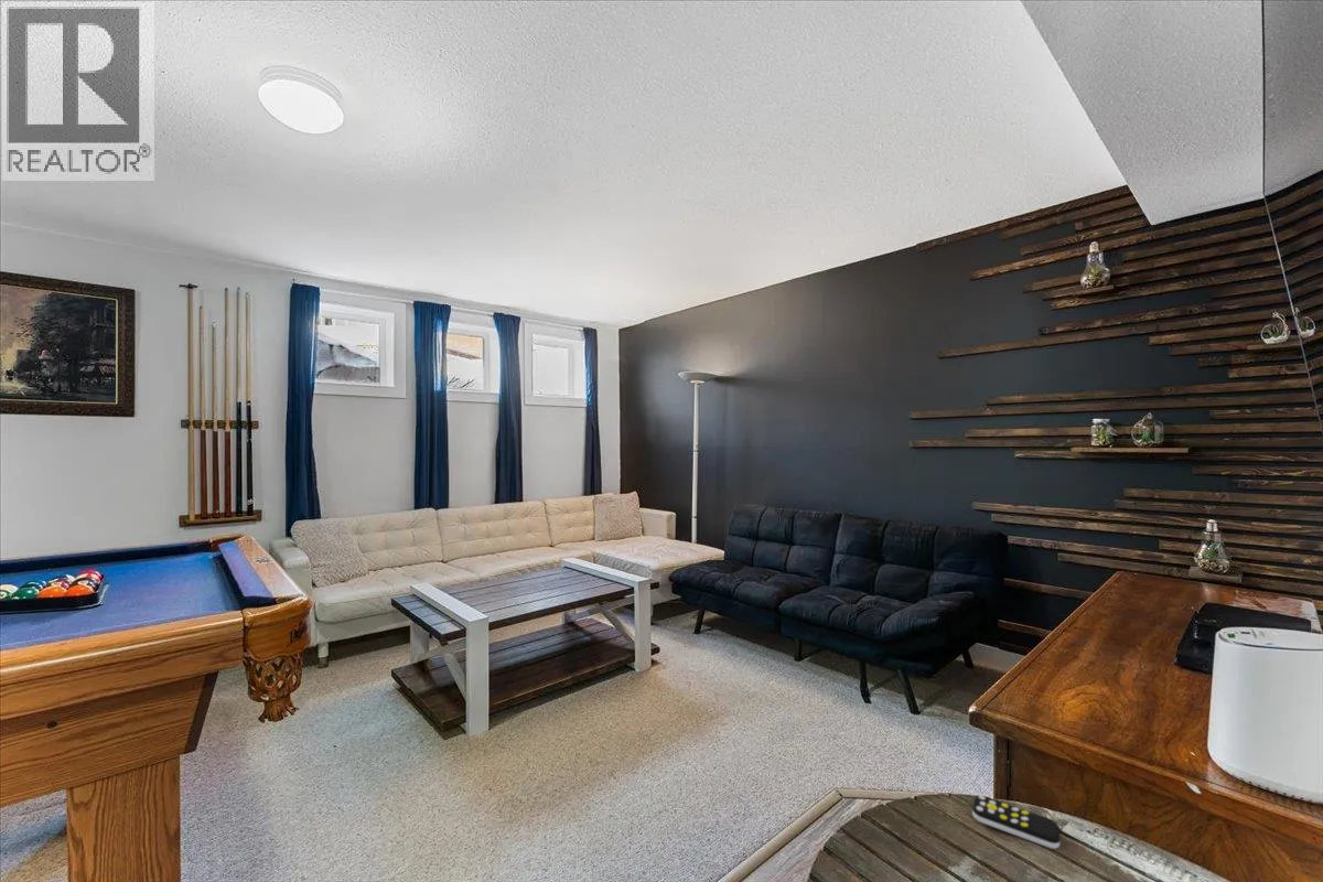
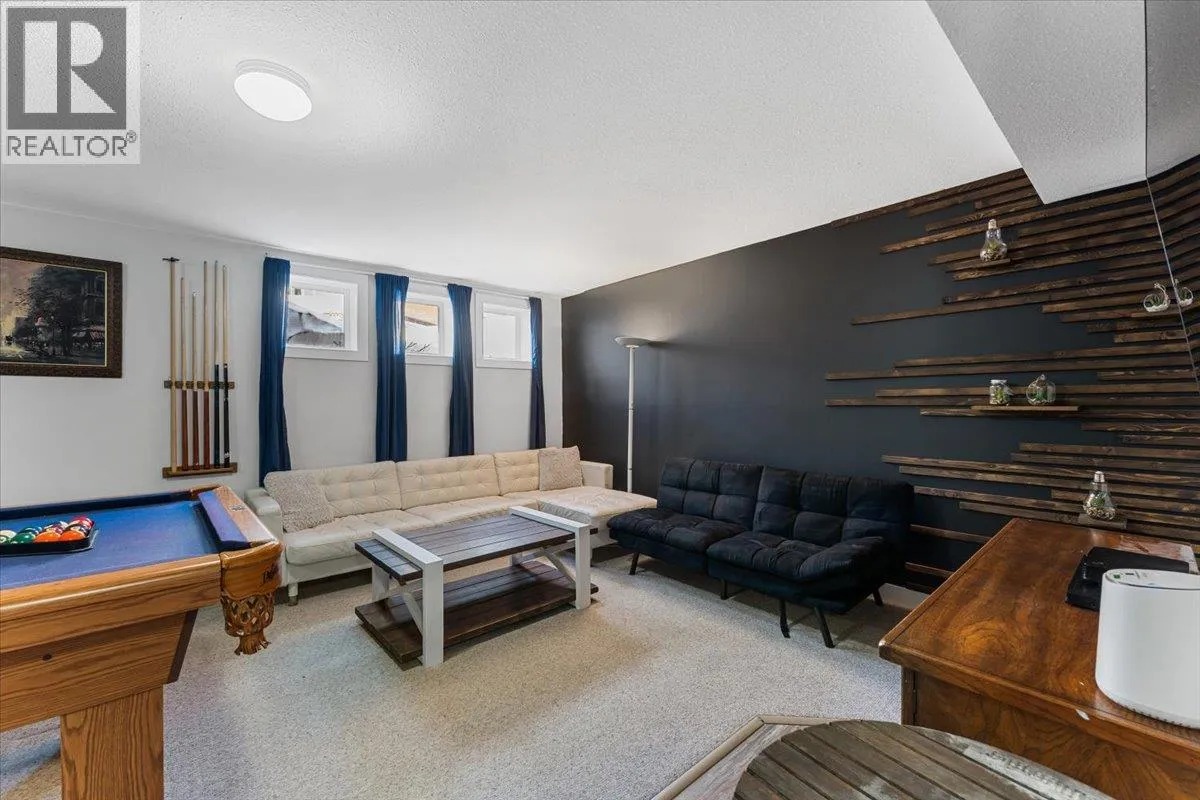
- remote control (1014, 819)
